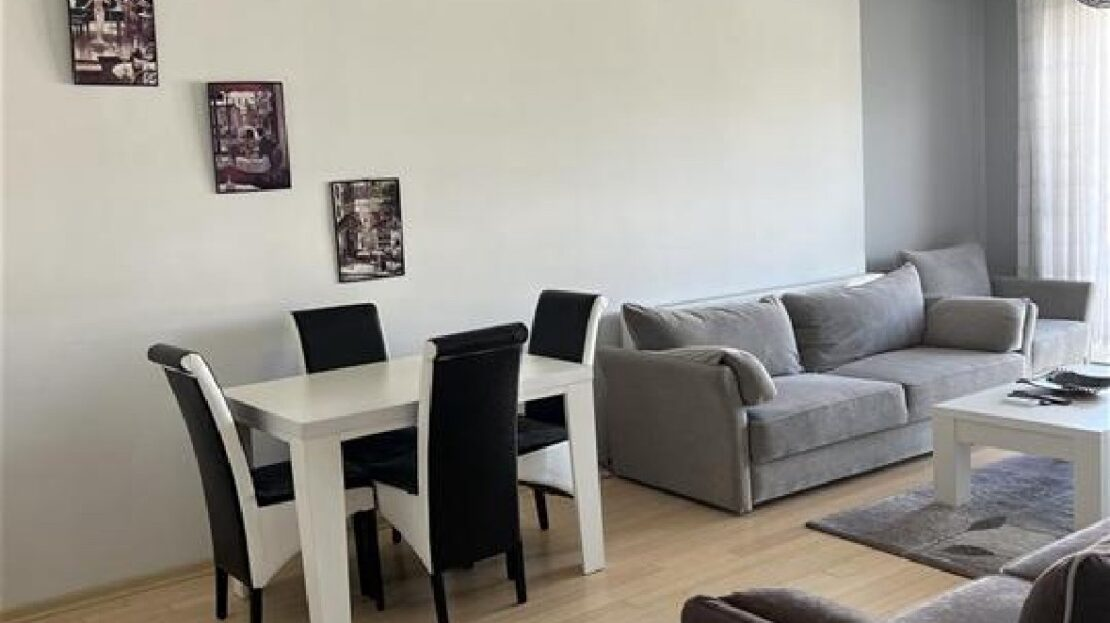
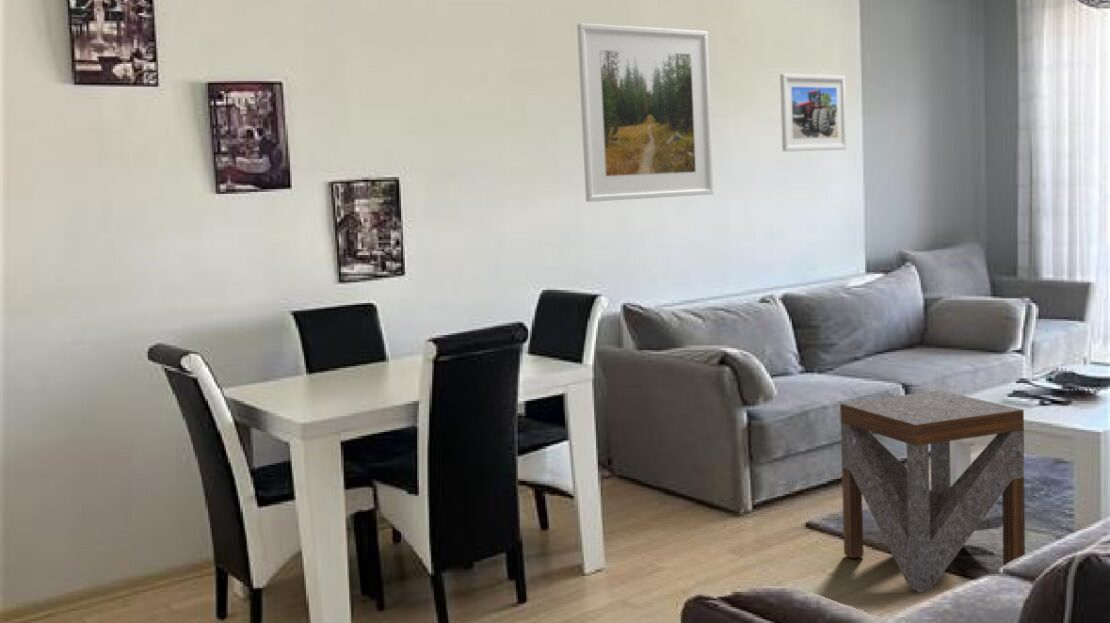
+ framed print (814, 112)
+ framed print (648, 113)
+ side table (931, 485)
